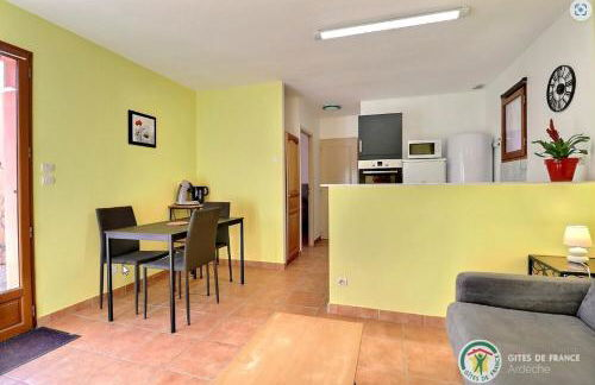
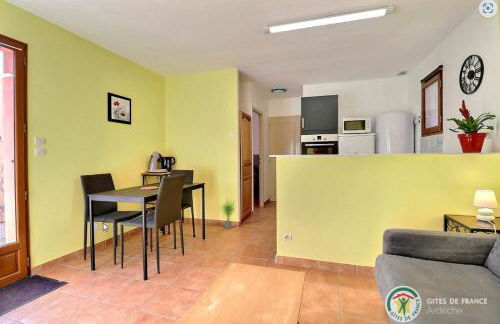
+ potted plant (226, 212)
